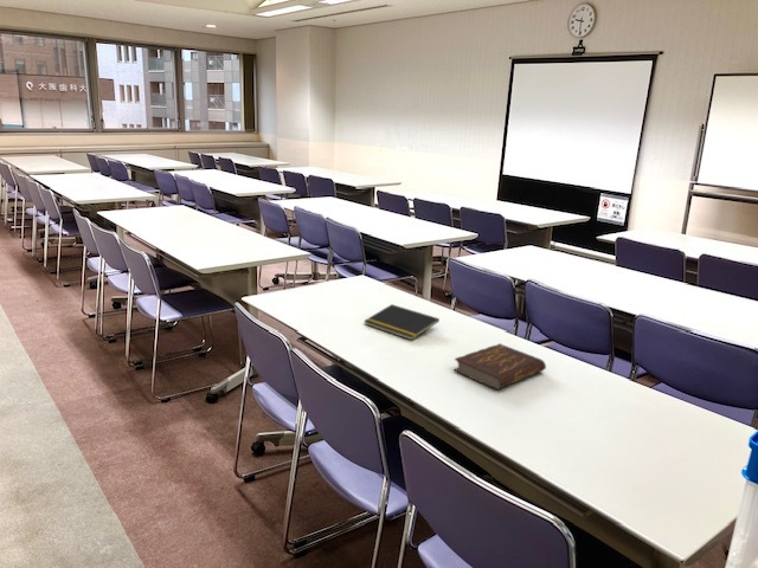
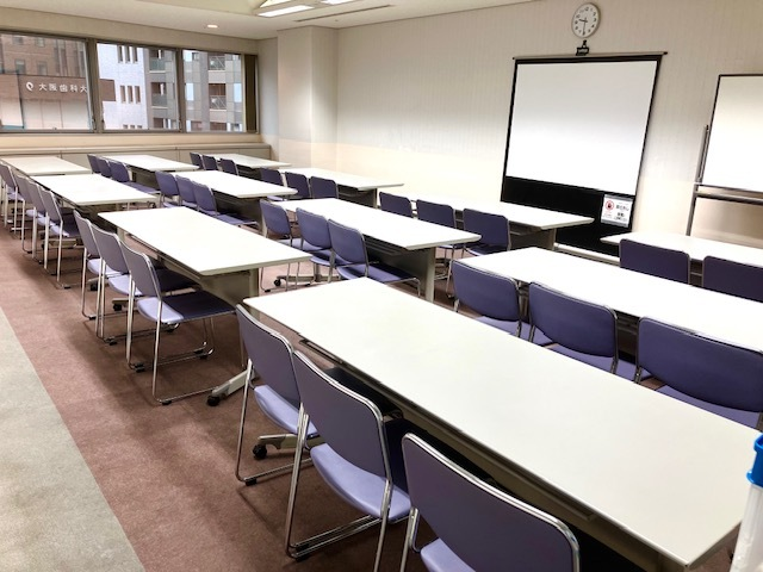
- notepad (400, 321)
- book (500, 366)
